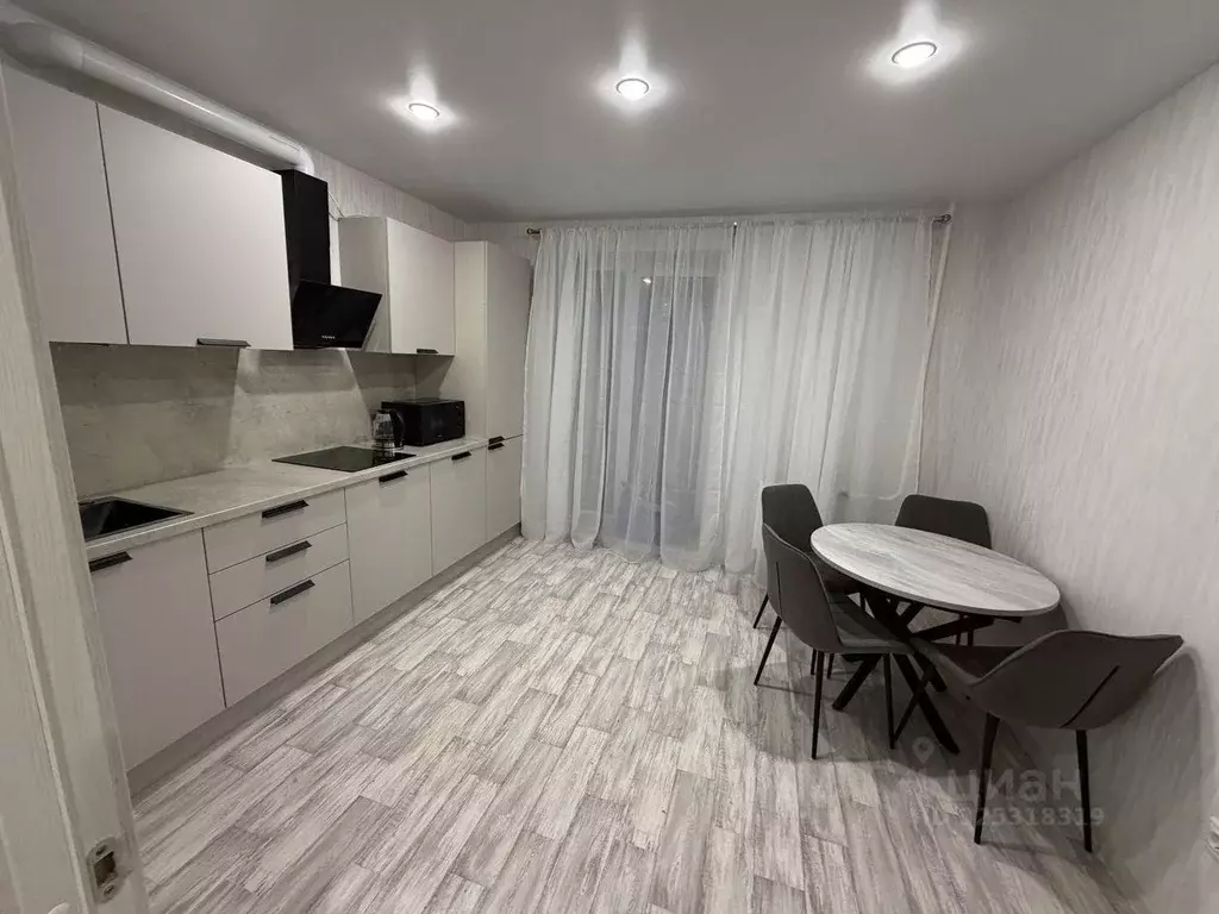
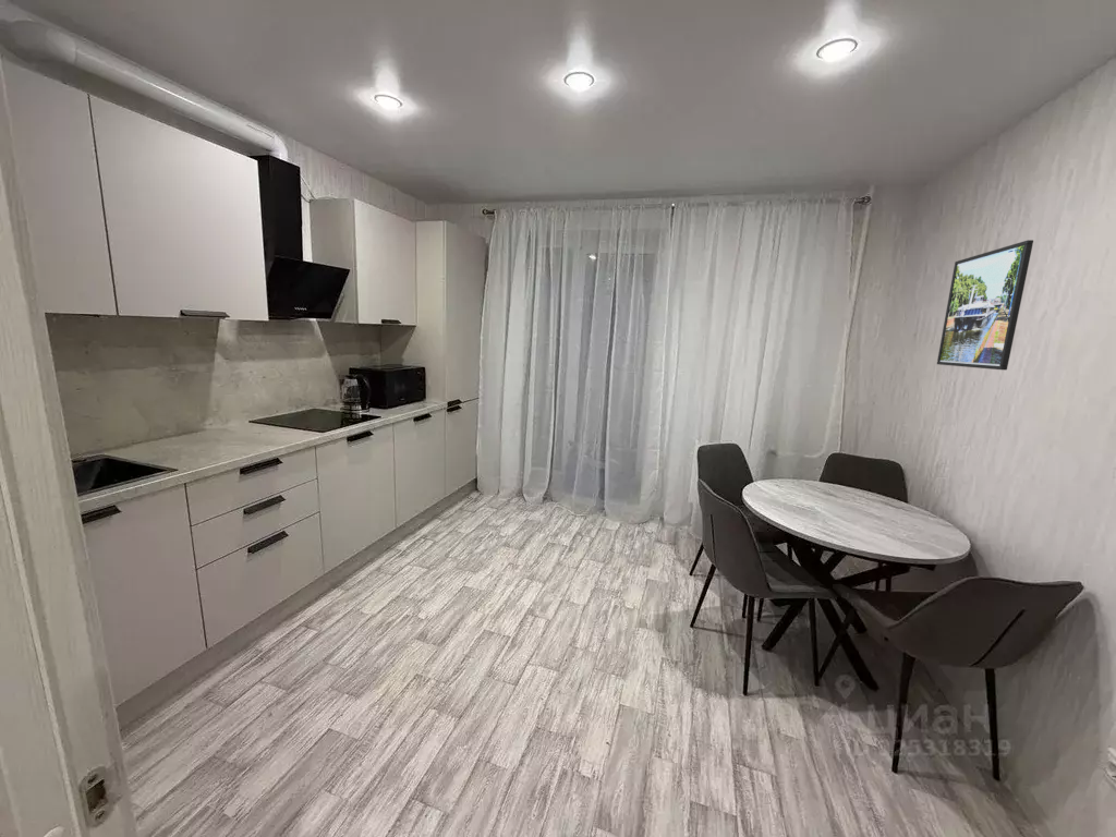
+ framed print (978, 311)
